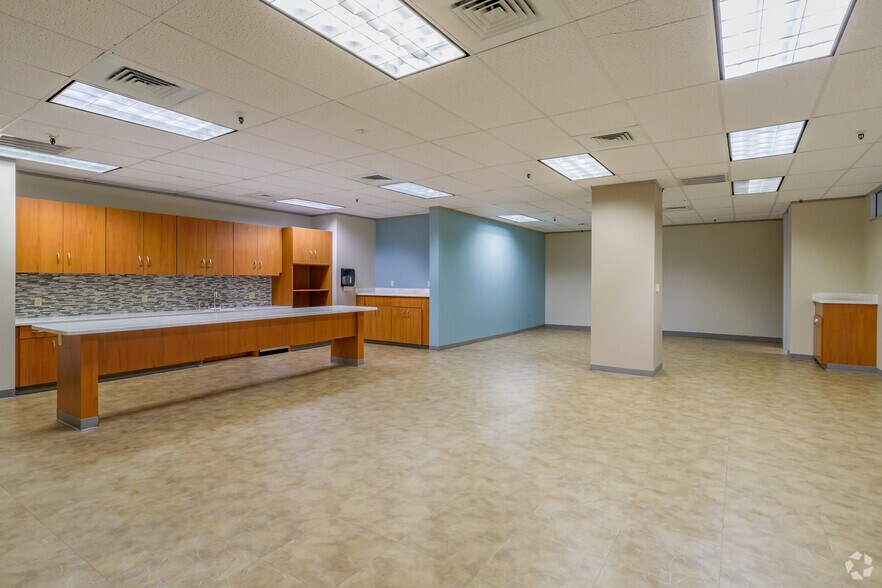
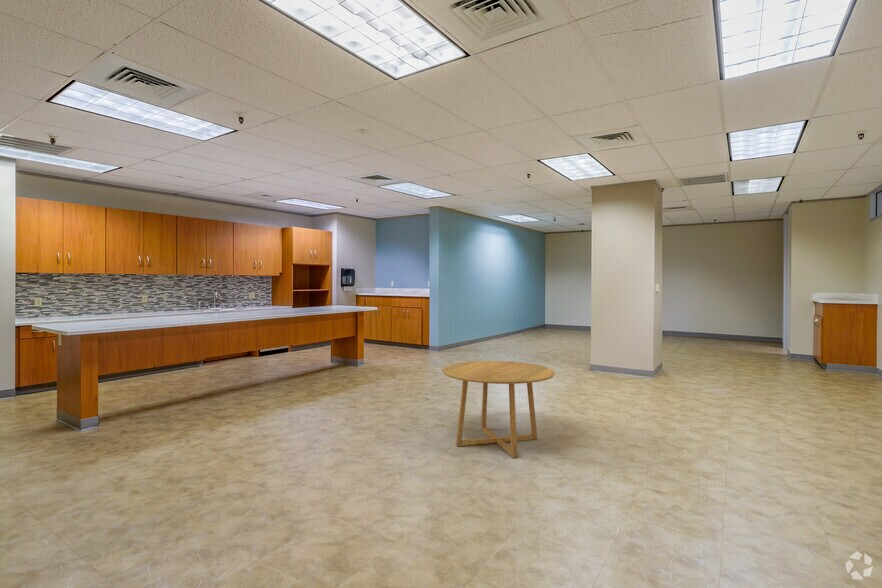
+ round table (486, 405)
